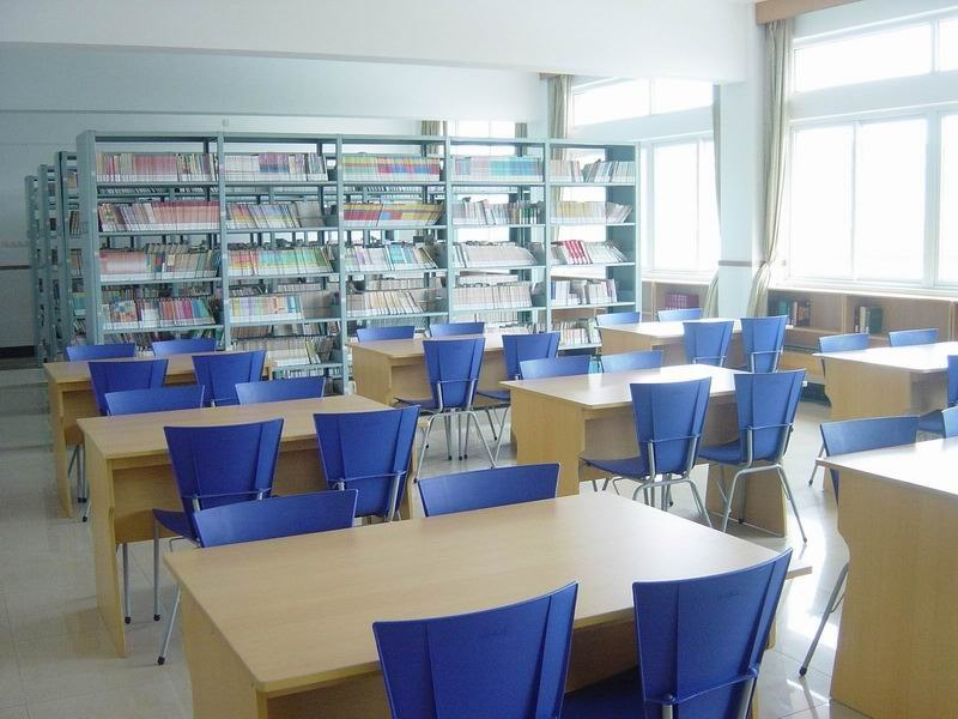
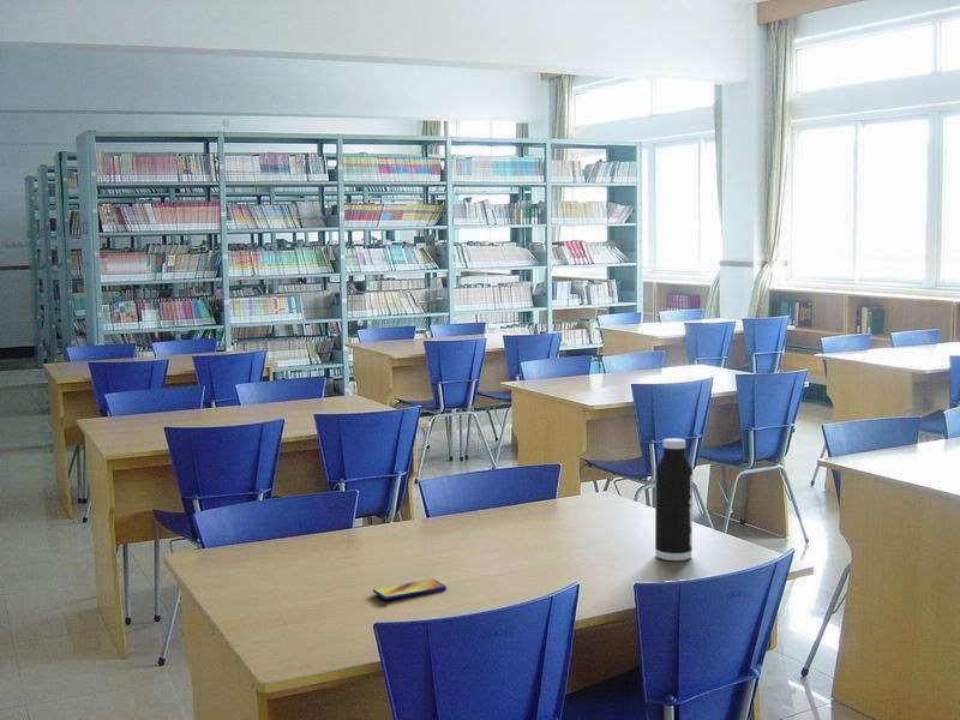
+ water bottle (673, 498)
+ smartphone (409, 589)
